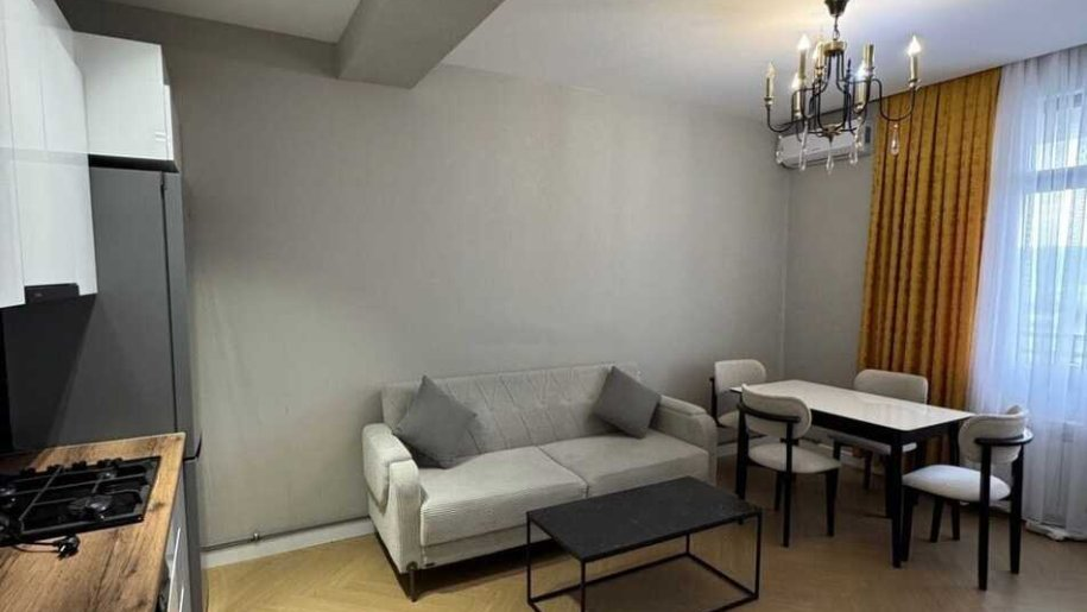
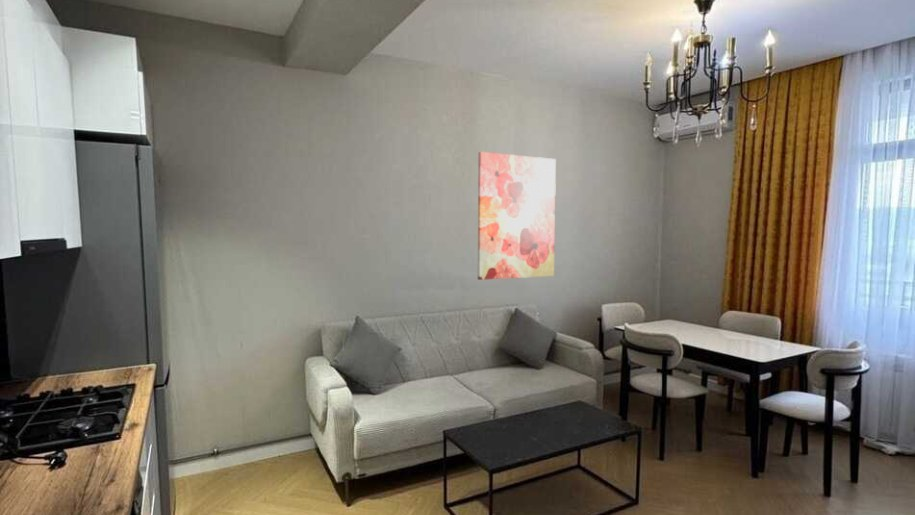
+ wall art (518, 217)
